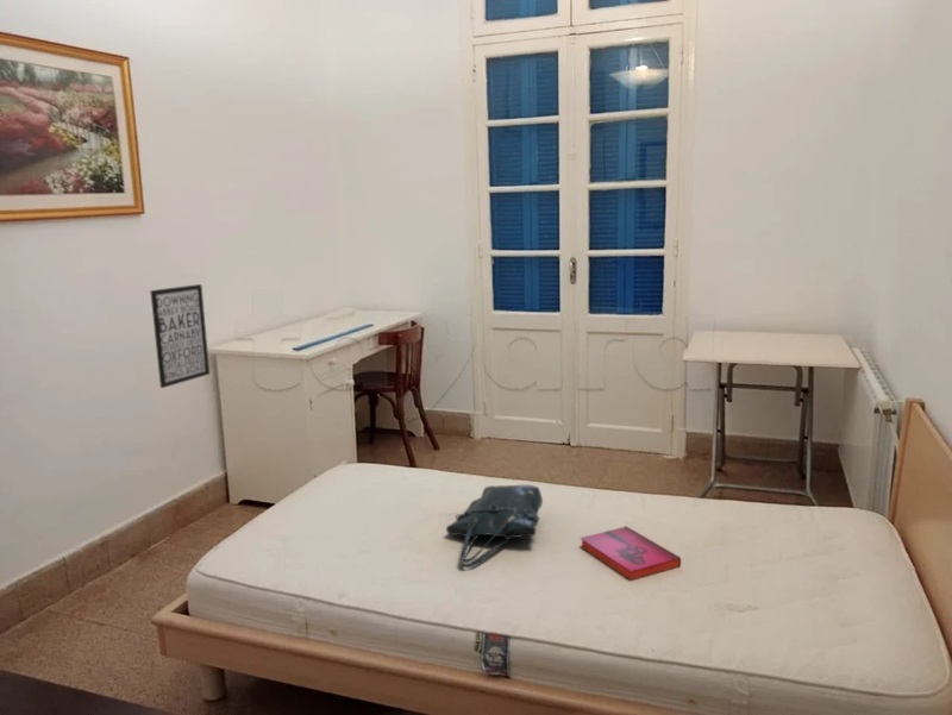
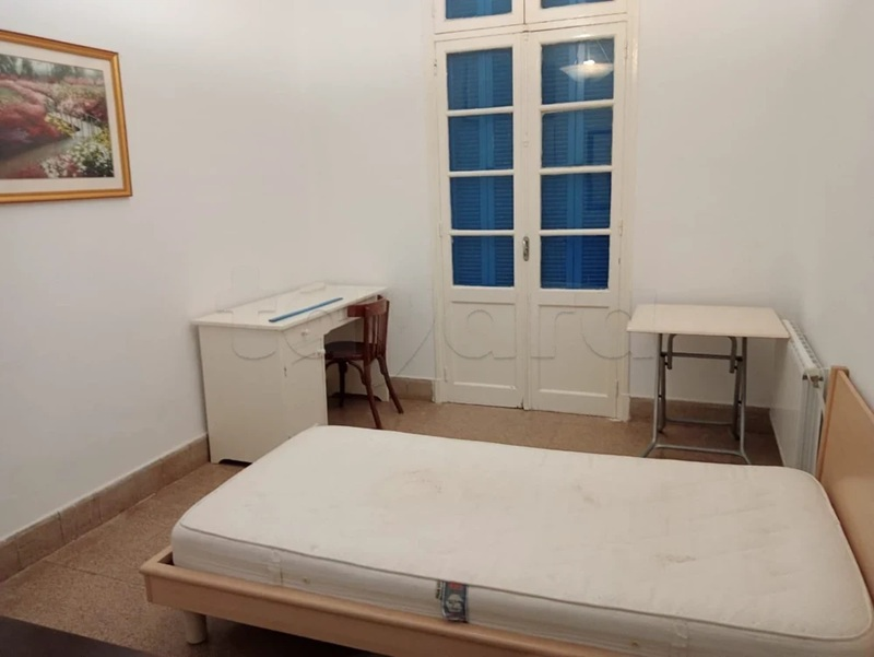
- wall art (181, 334)
- tote bag (493, 520)
- hardback book (628, 551)
